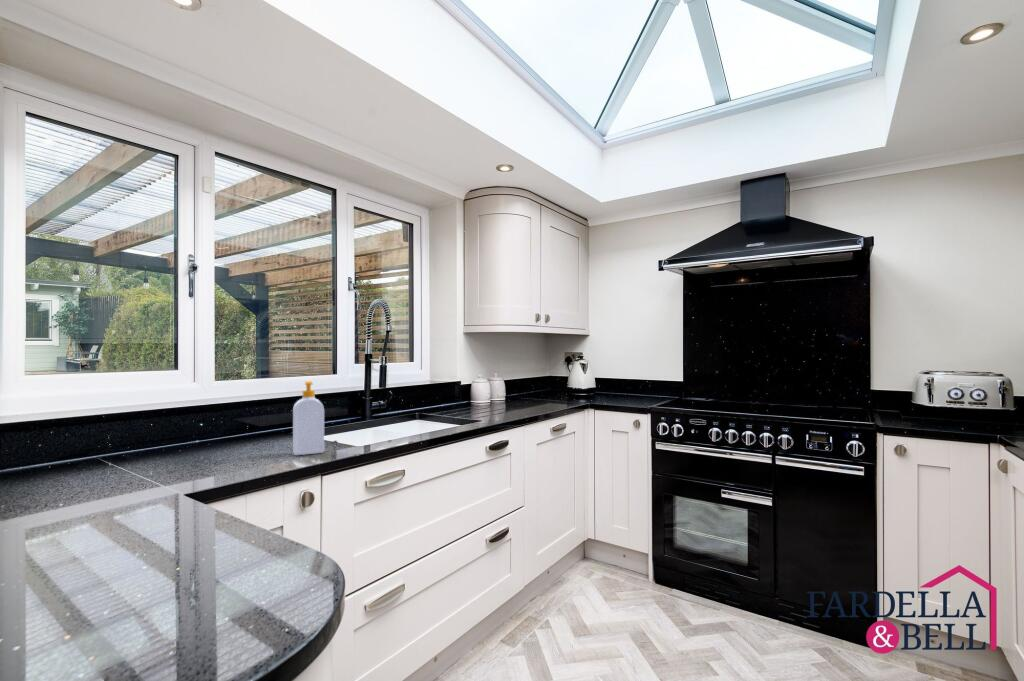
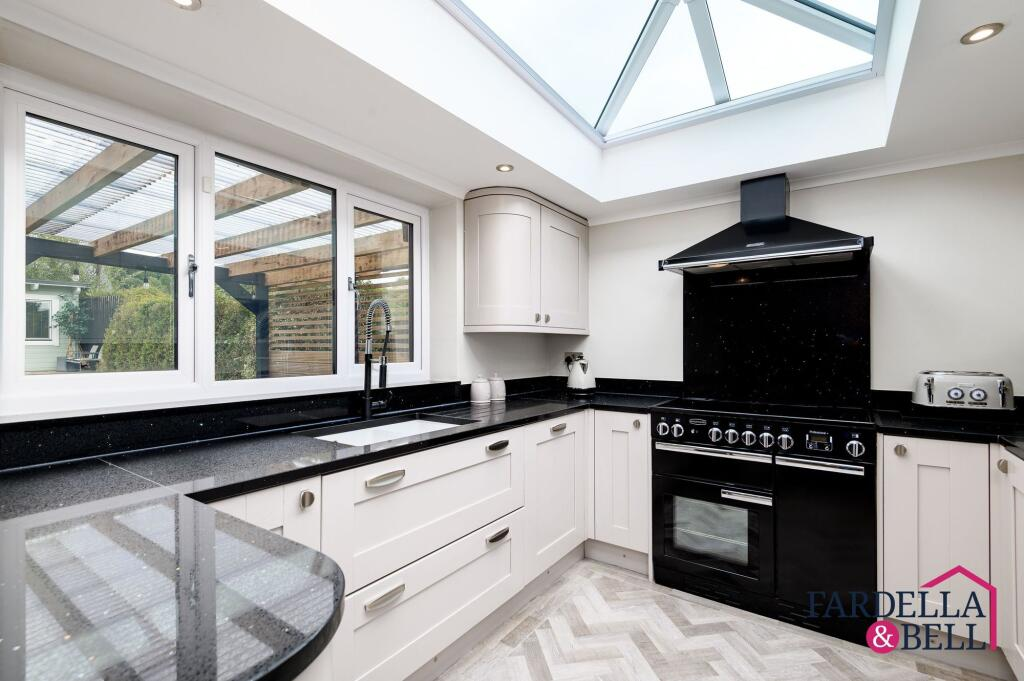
- soap bottle (308, 416)
